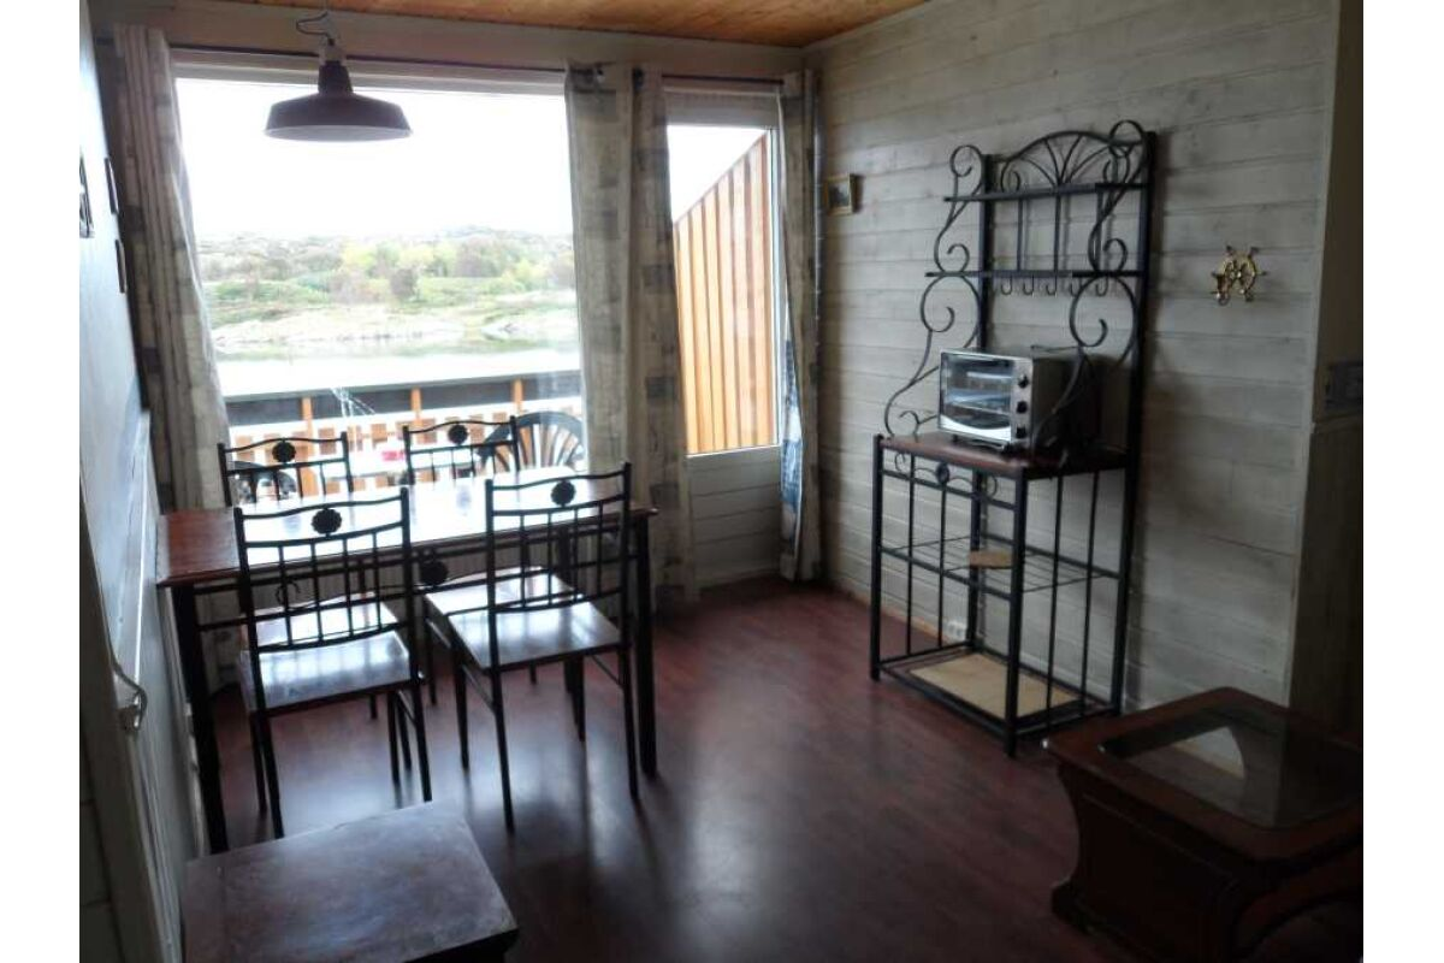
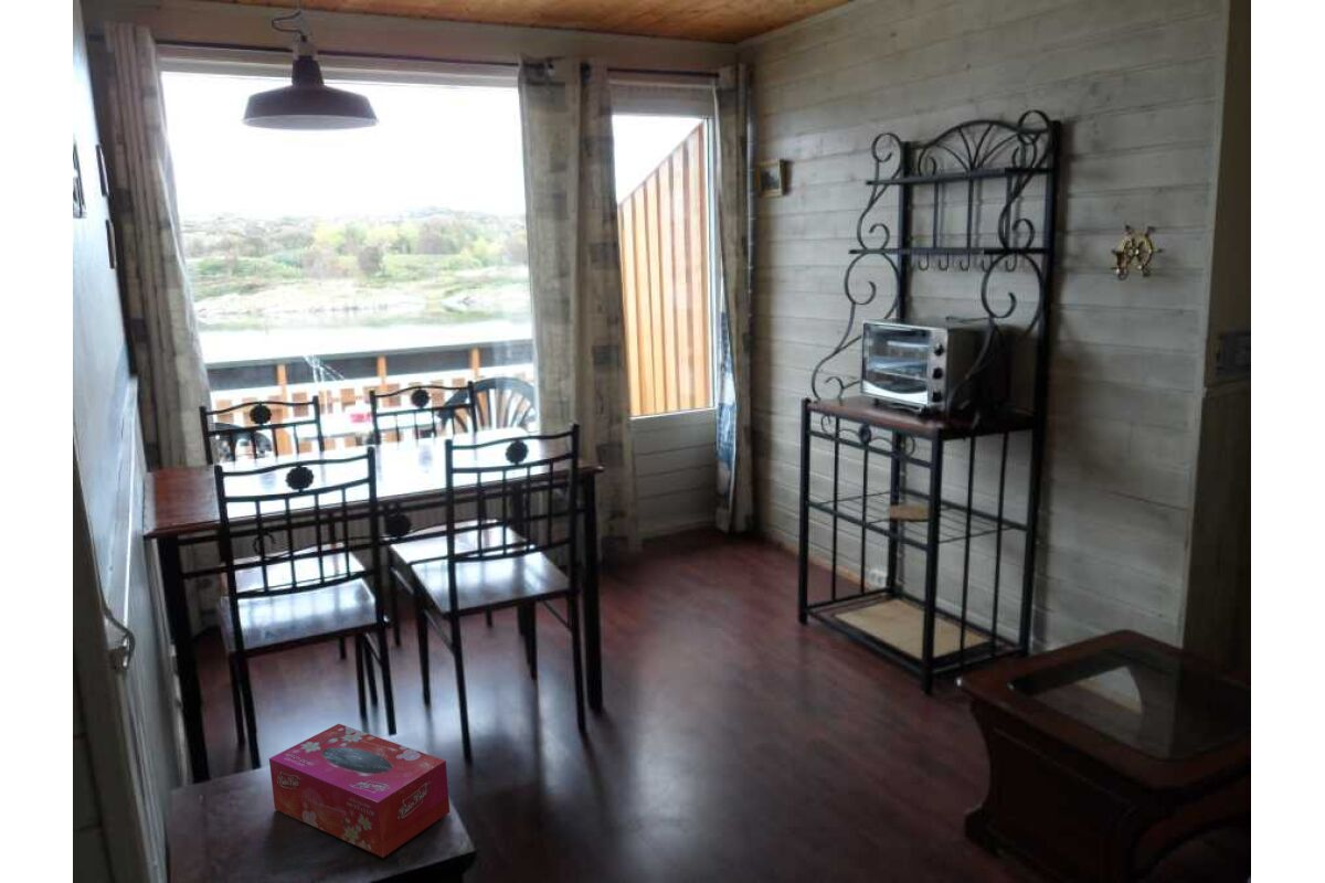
+ tissue box (359, 785)
